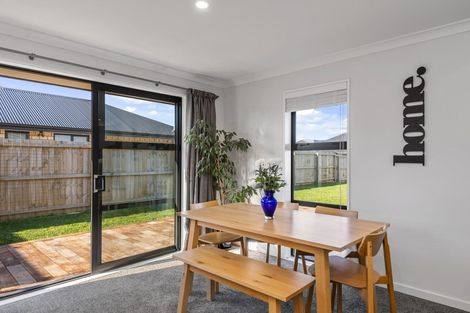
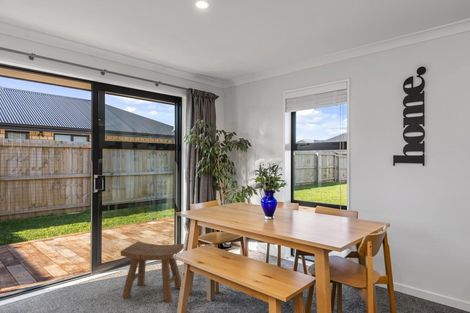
+ stool (145, 265)
